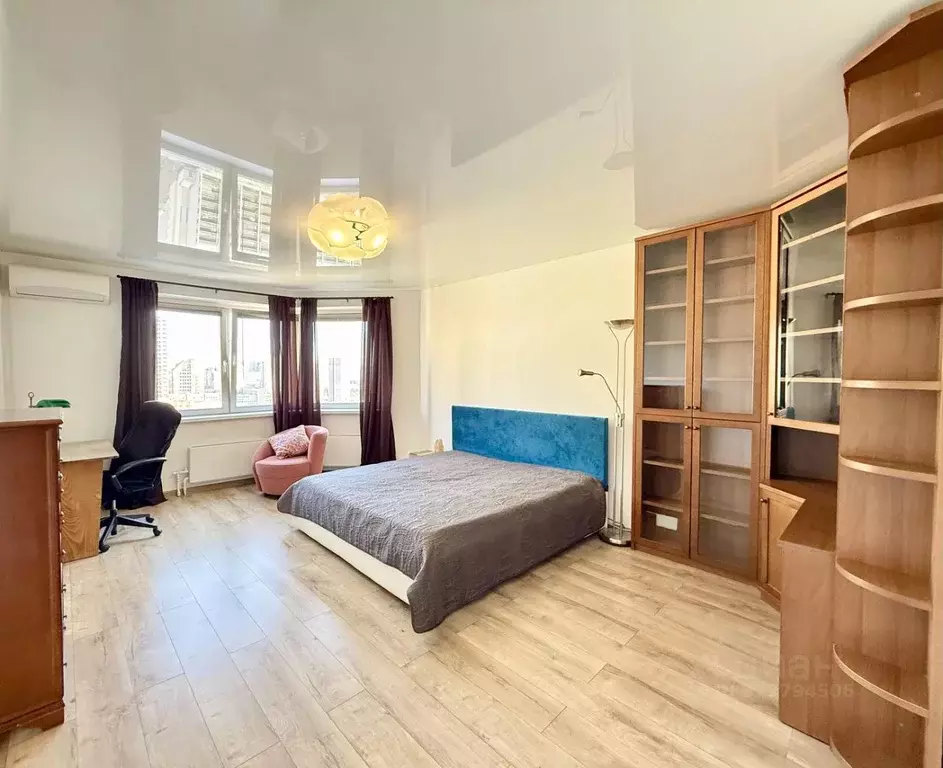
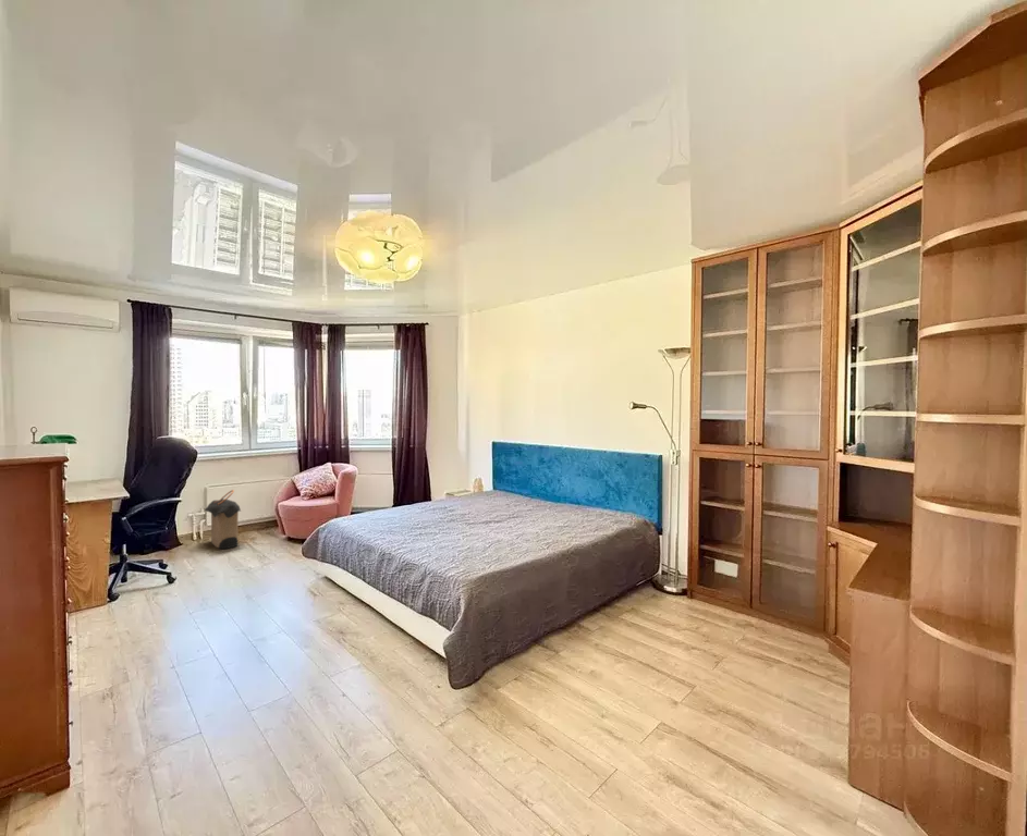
+ laundry hamper (222, 516)
